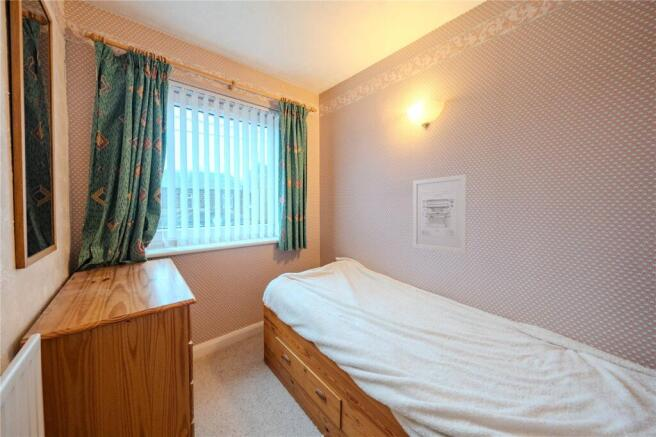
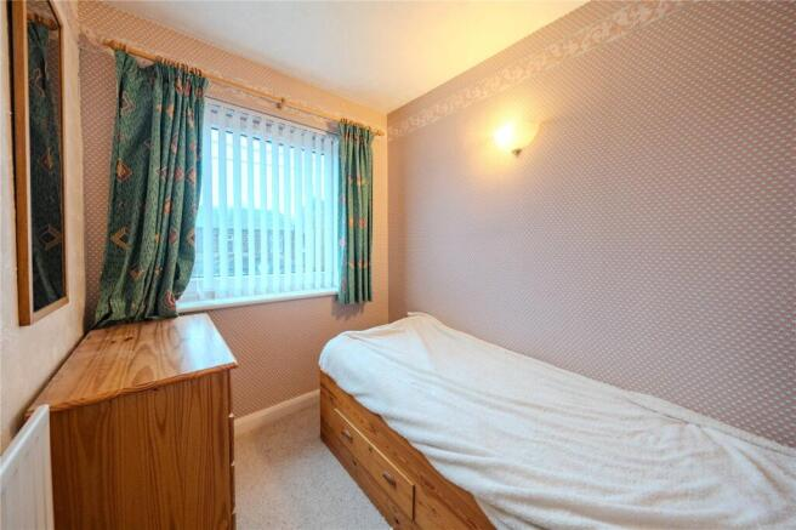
- wall art (437, 214)
